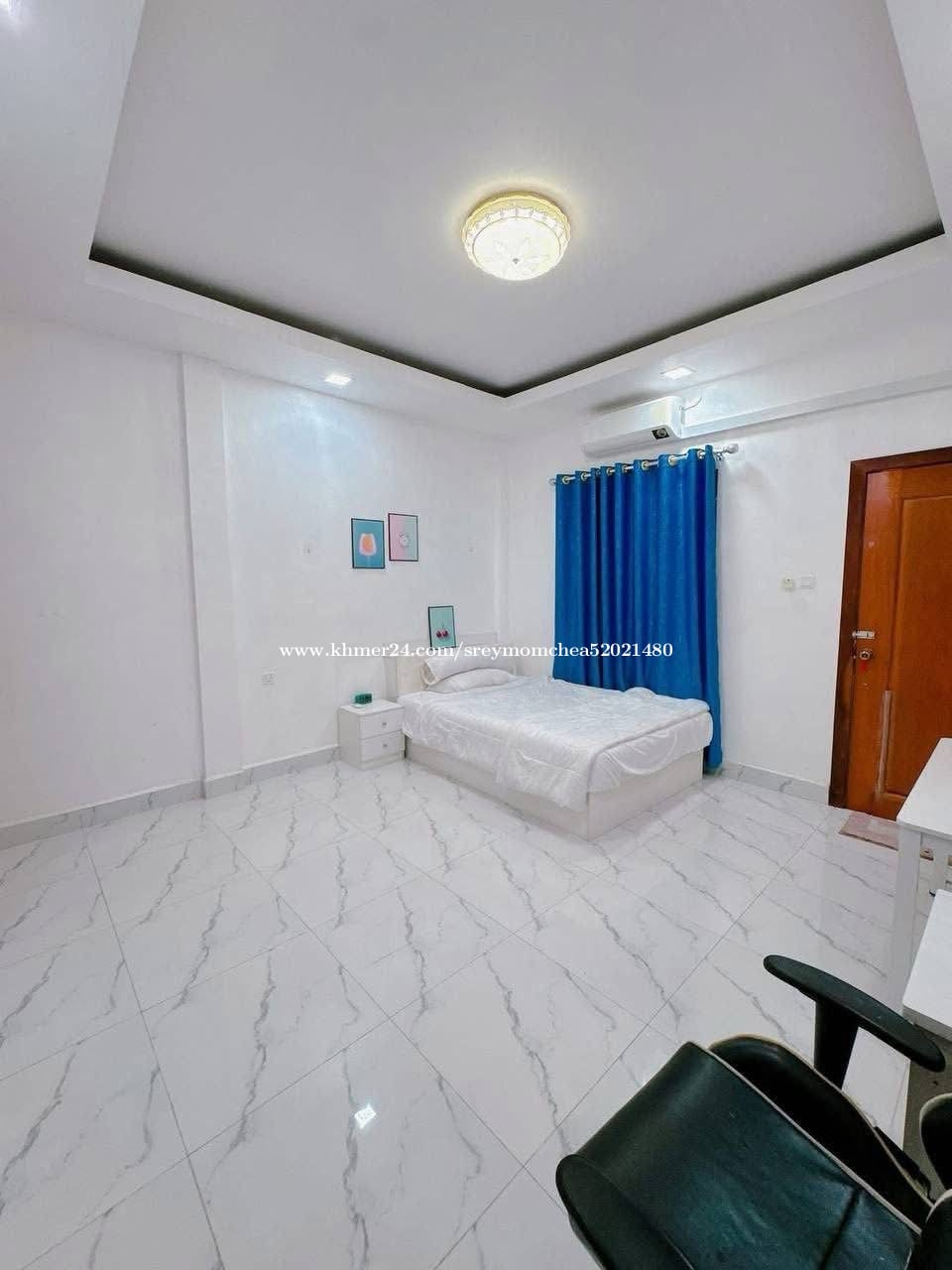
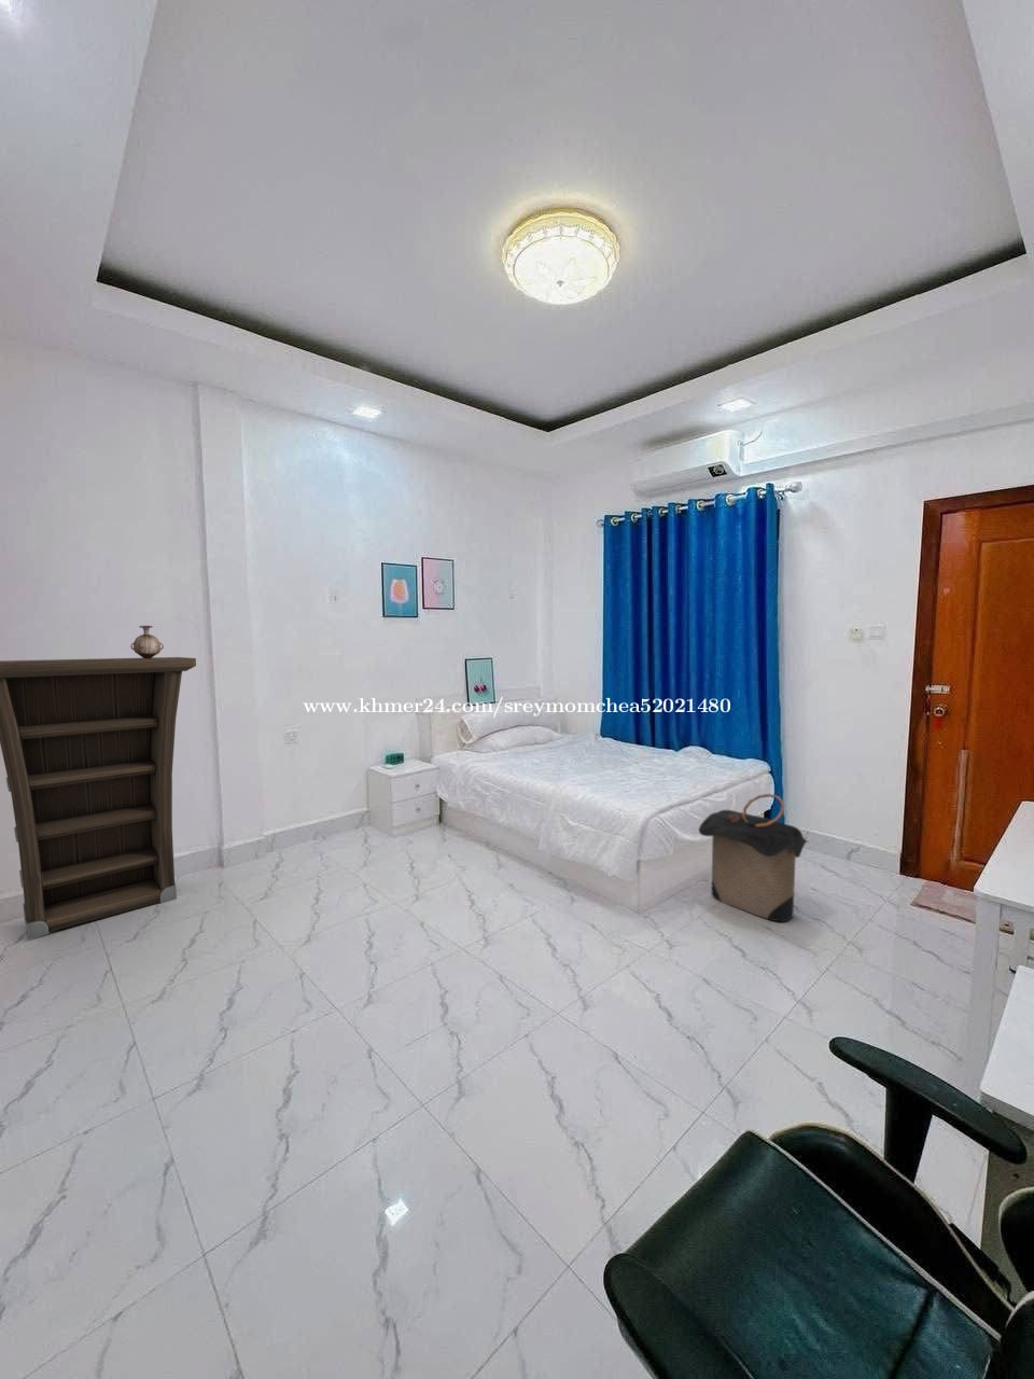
+ vase (147, 641)
+ cabinet (94, 786)
+ laundry hamper (749, 849)
